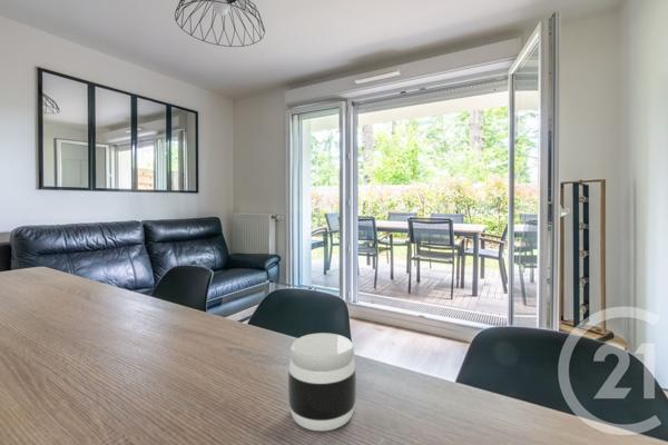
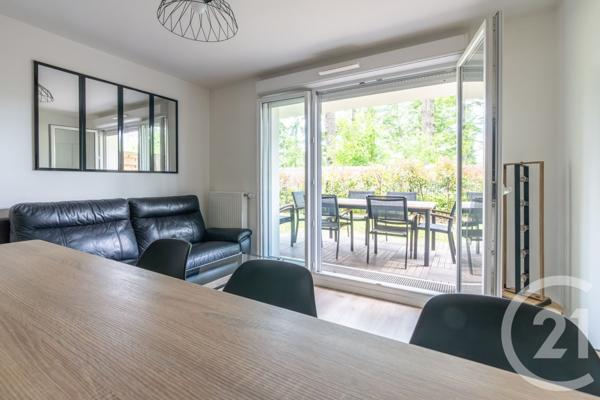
- jar (322, 377)
